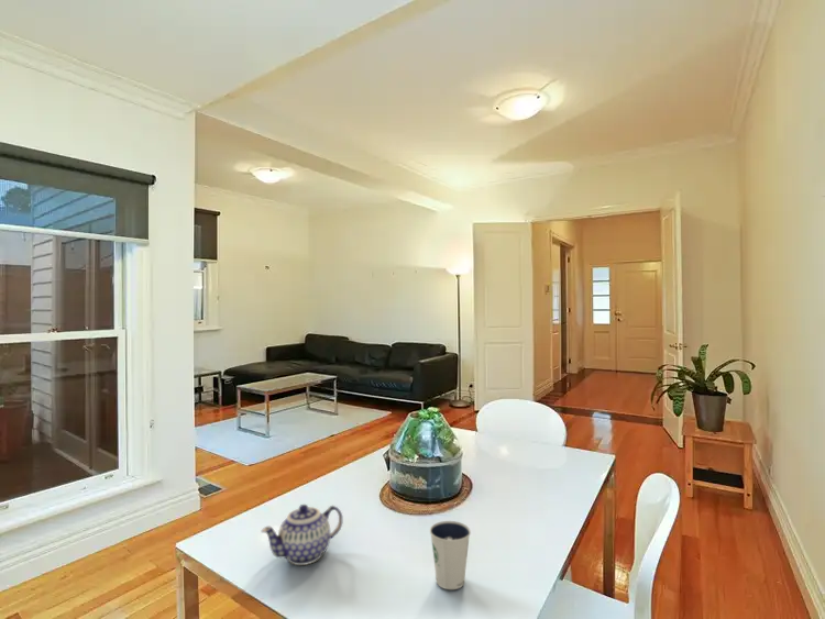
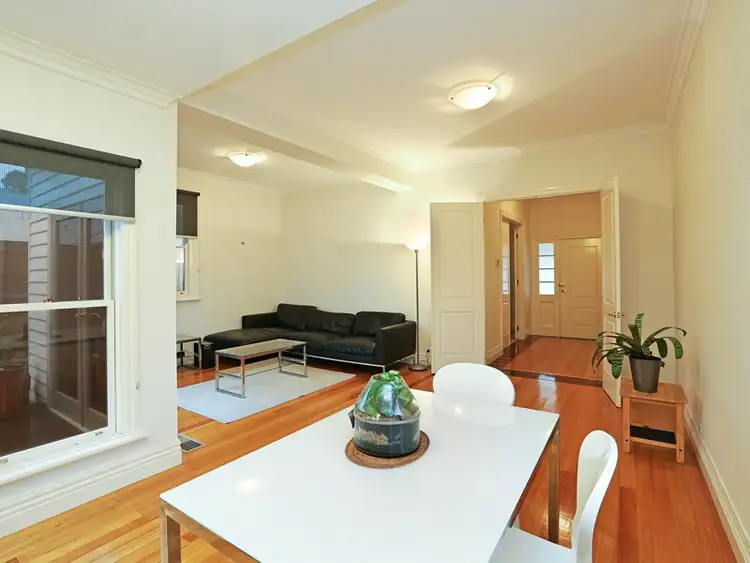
- dixie cup (450, 555)
- teapot (304, 530)
